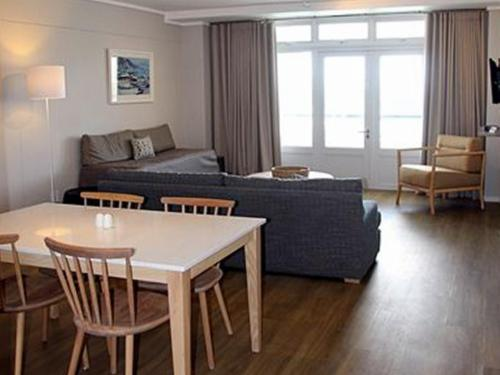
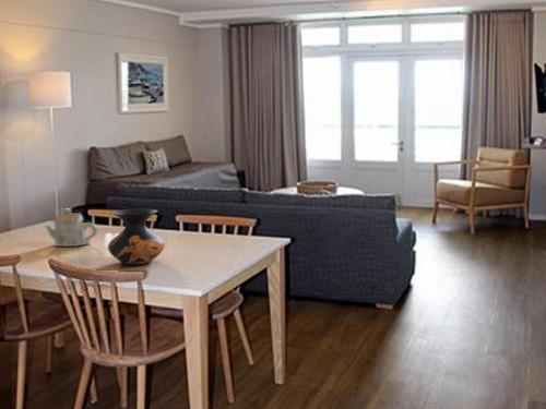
+ vase (135, 237)
+ teapot (70, 226)
